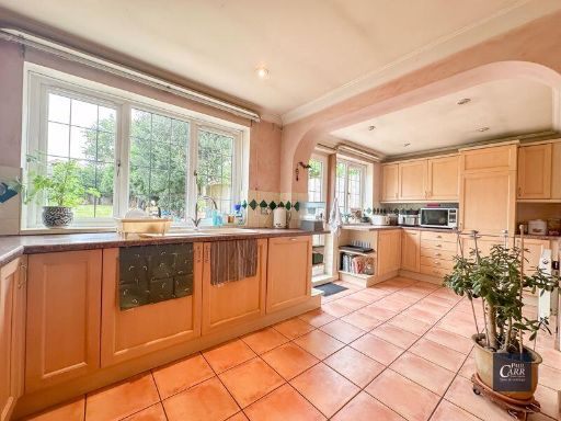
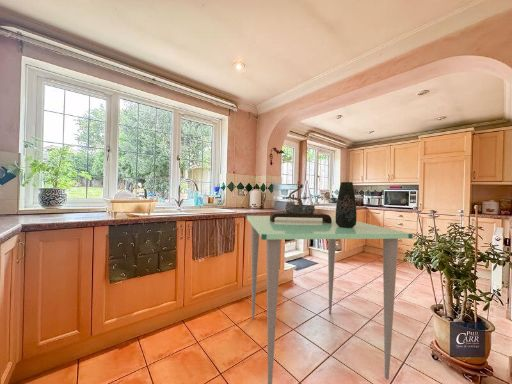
+ dining table (329, 282)
+ bonsai tree (300, 201)
+ vase (346, 204)
